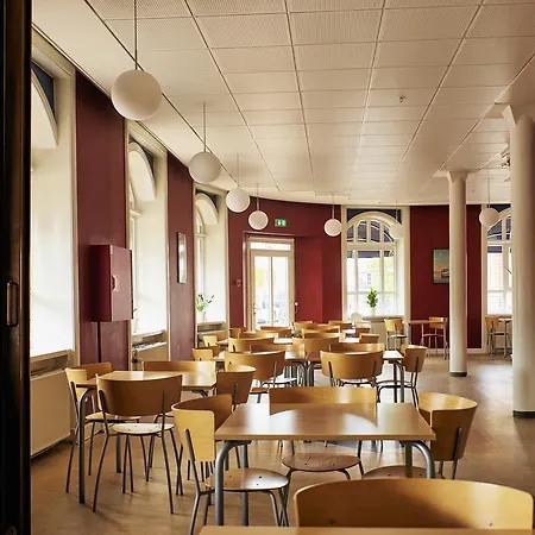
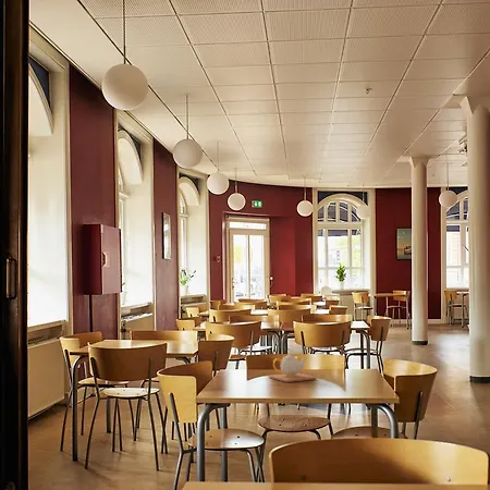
+ teapot (292, 365)
